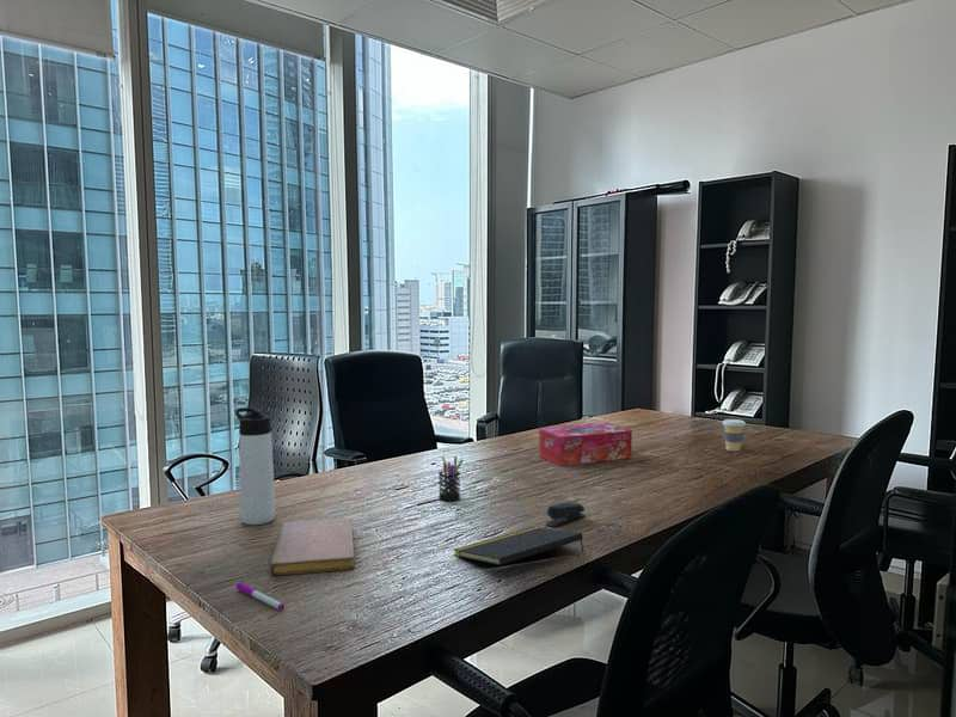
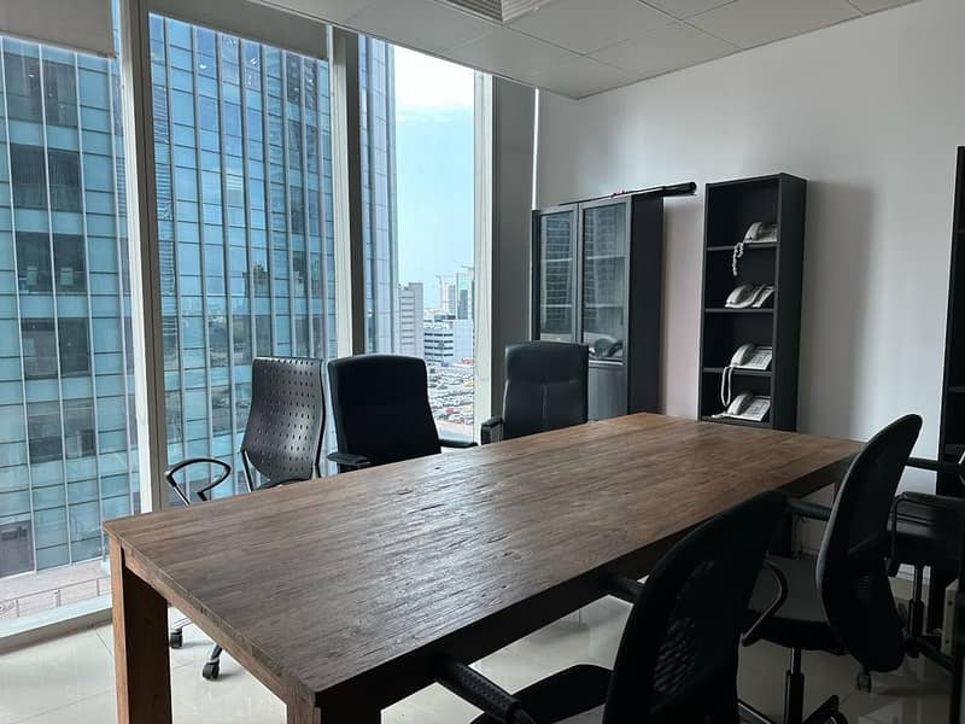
- stapler (565, 510)
- notepad (517, 544)
- thermos bottle (252, 465)
- pen (259, 595)
- pen holder (452, 476)
- tissue box (584, 442)
- notebook (314, 544)
- coffee cup (733, 435)
